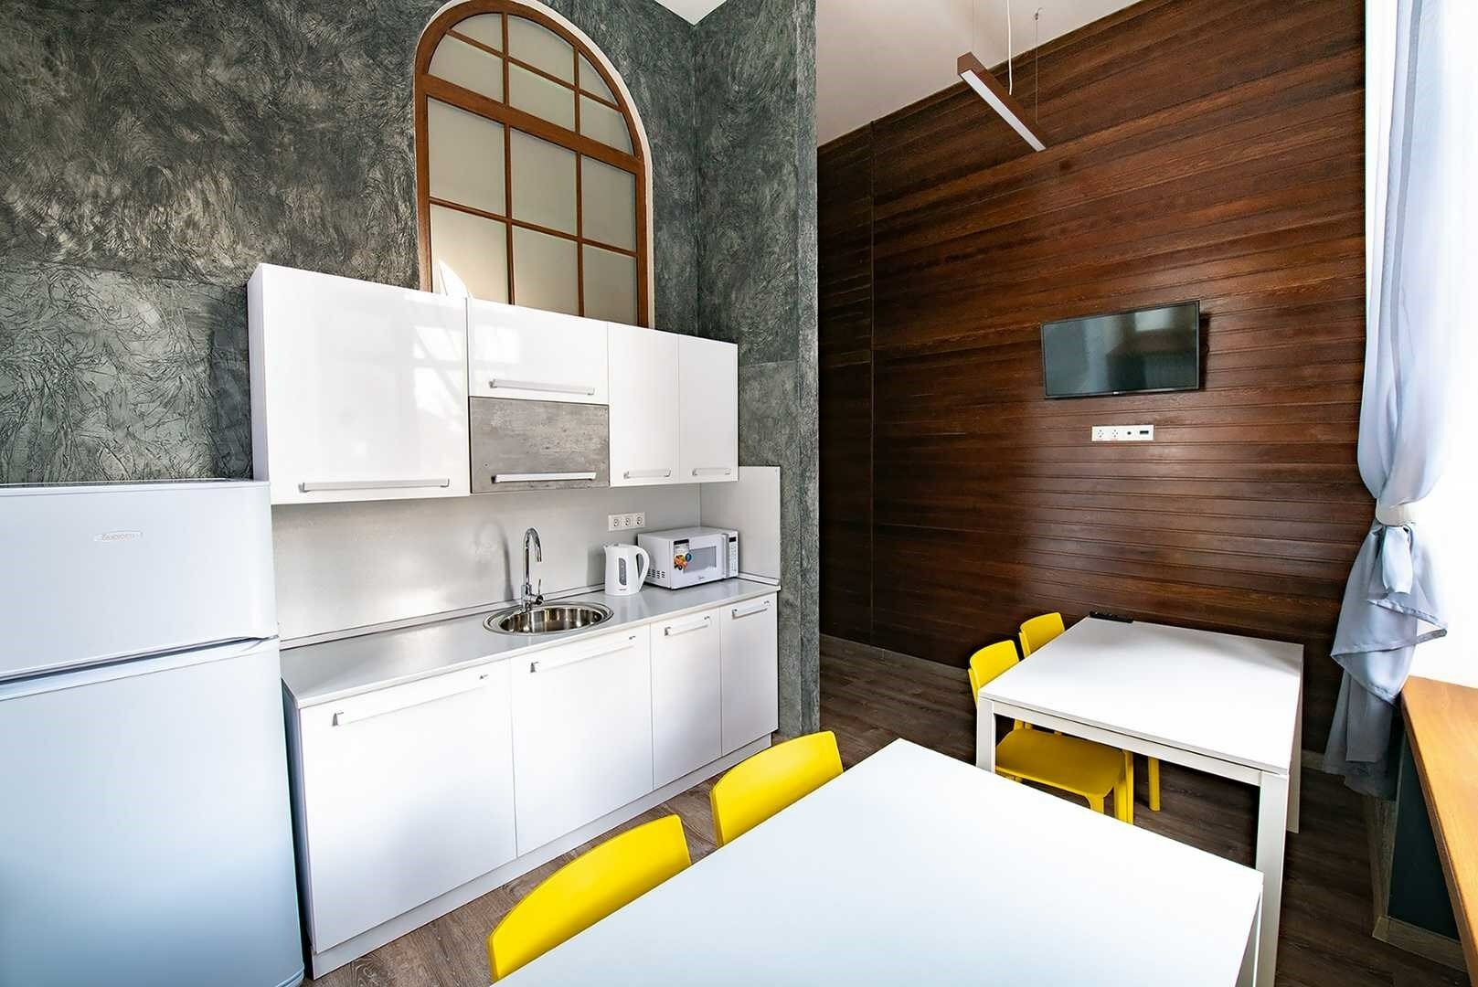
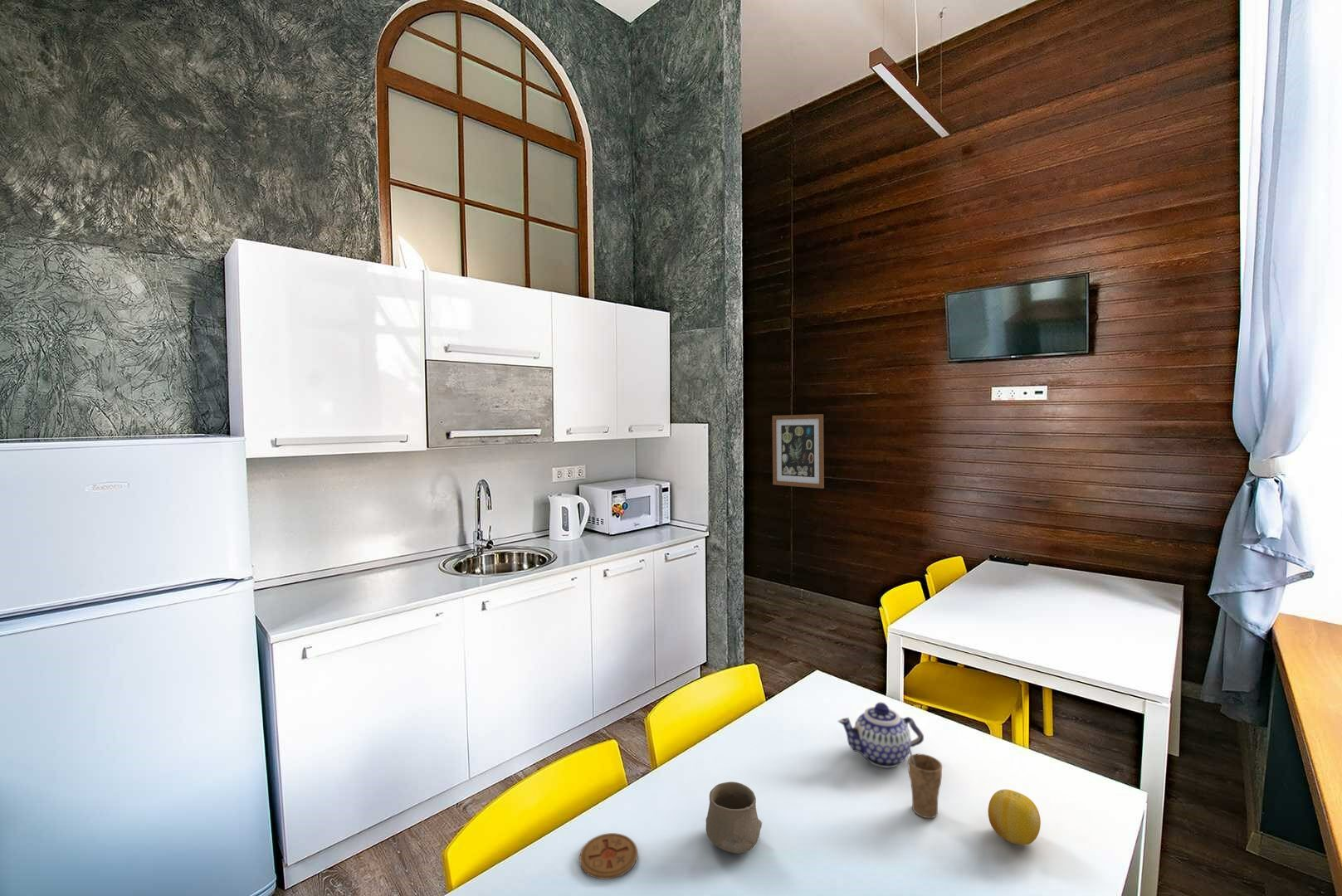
+ cup (925, 780)
+ teapot (881, 730)
+ cup (733, 818)
+ coaster (608, 855)
+ fruit (1013, 816)
+ wall art (797, 450)
